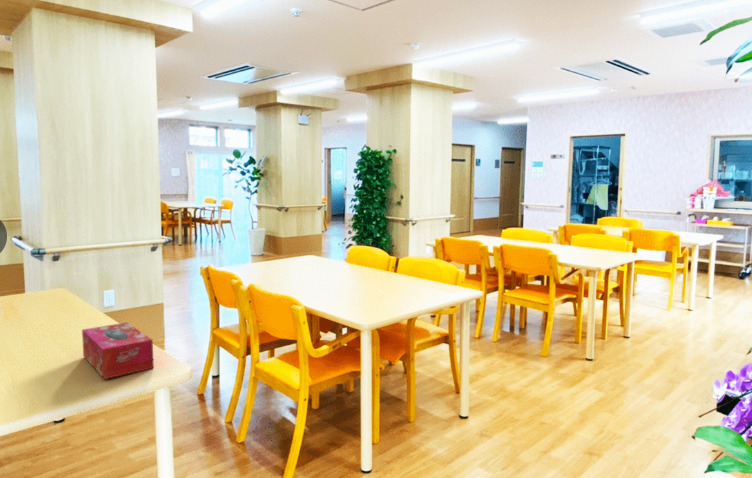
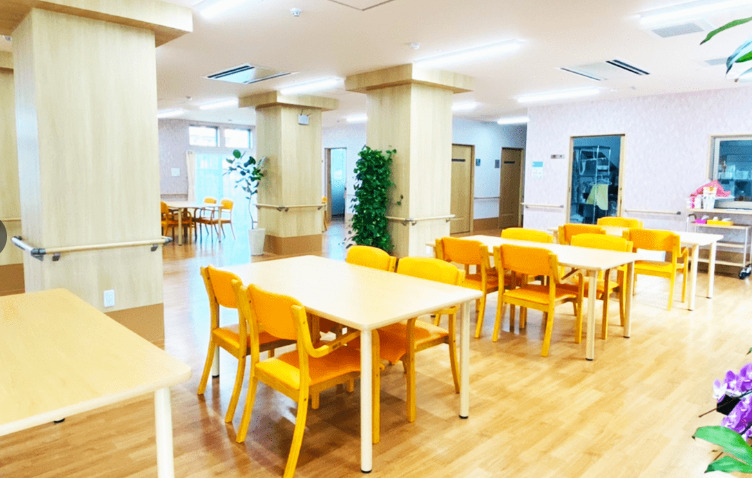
- tissue box (116, 348)
